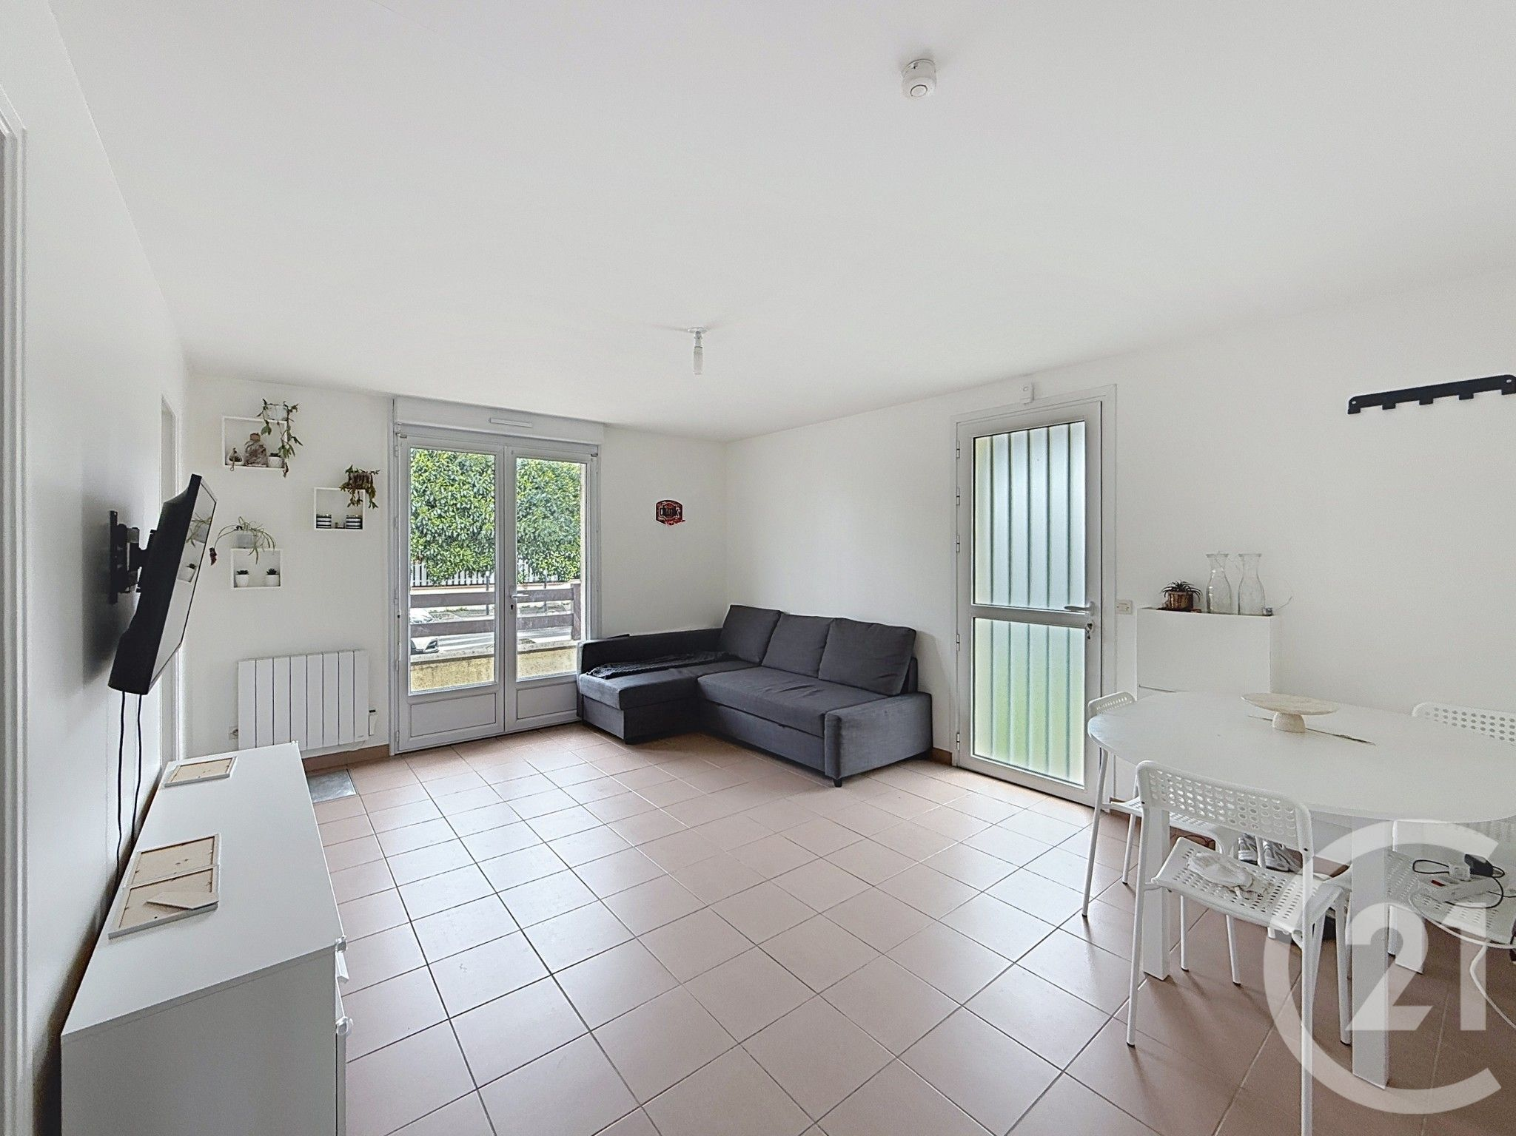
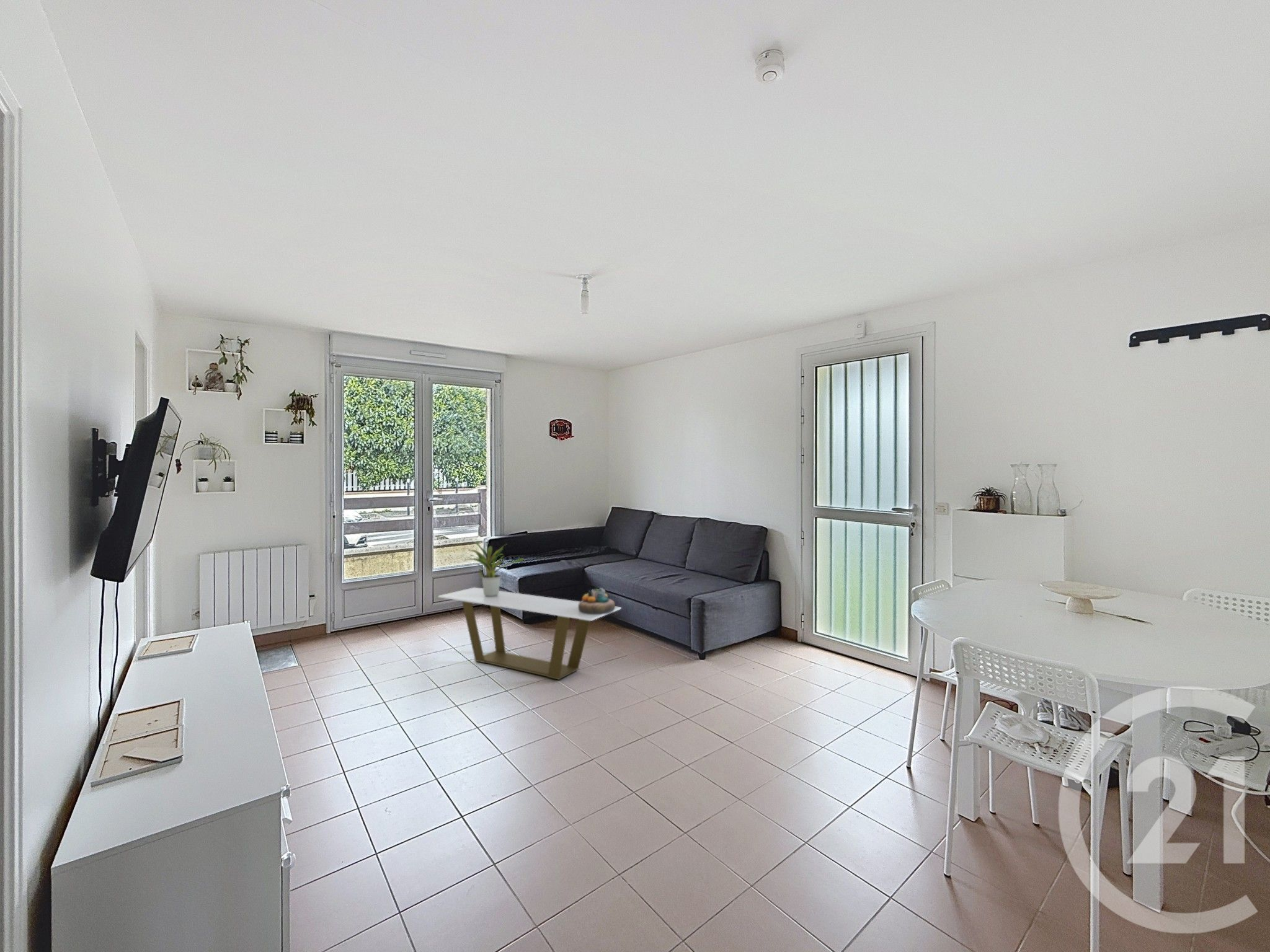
+ decorative bowl (597, 598)
+ coffee table (504, 638)
+ potted plant (490, 568)
